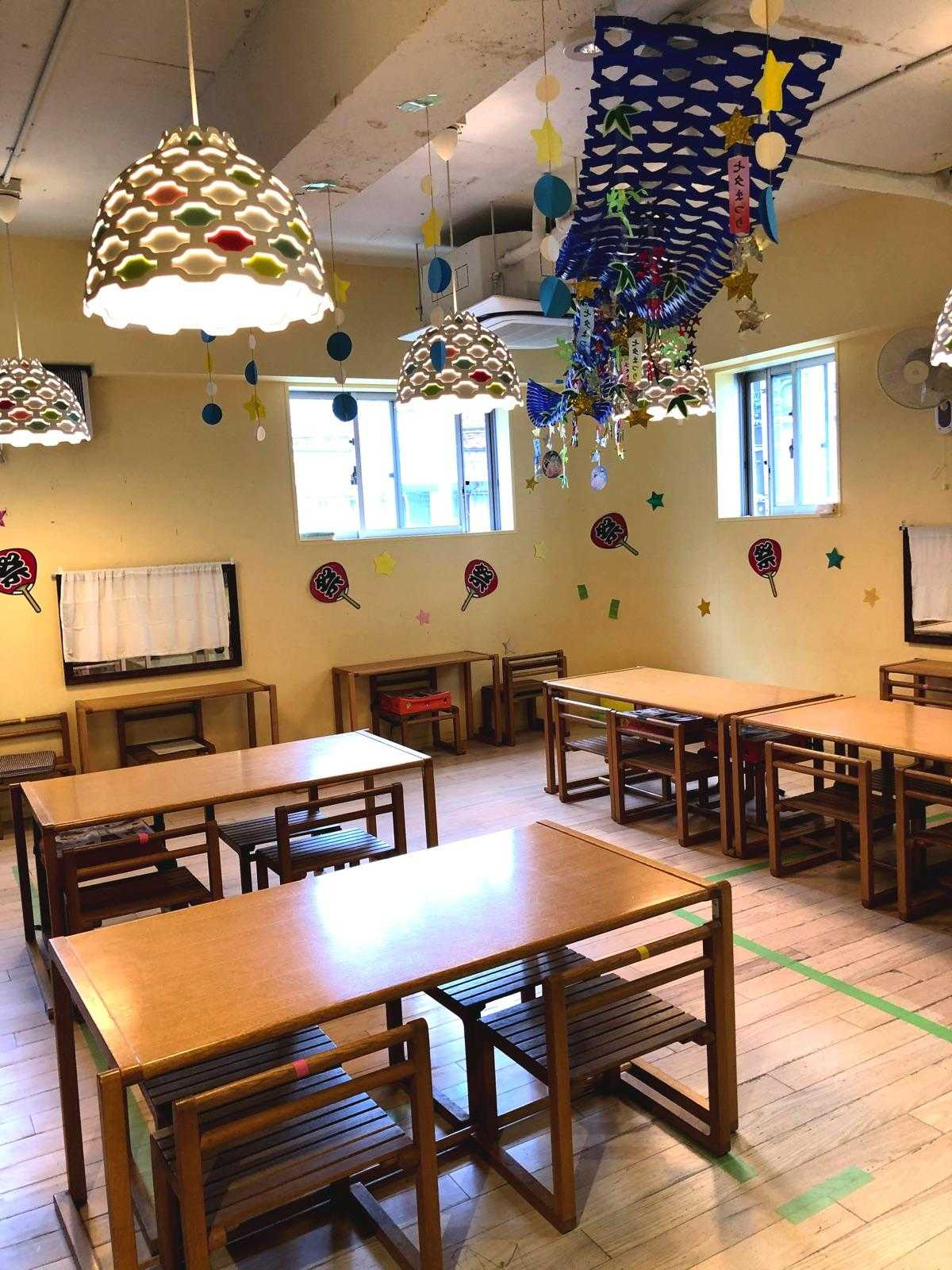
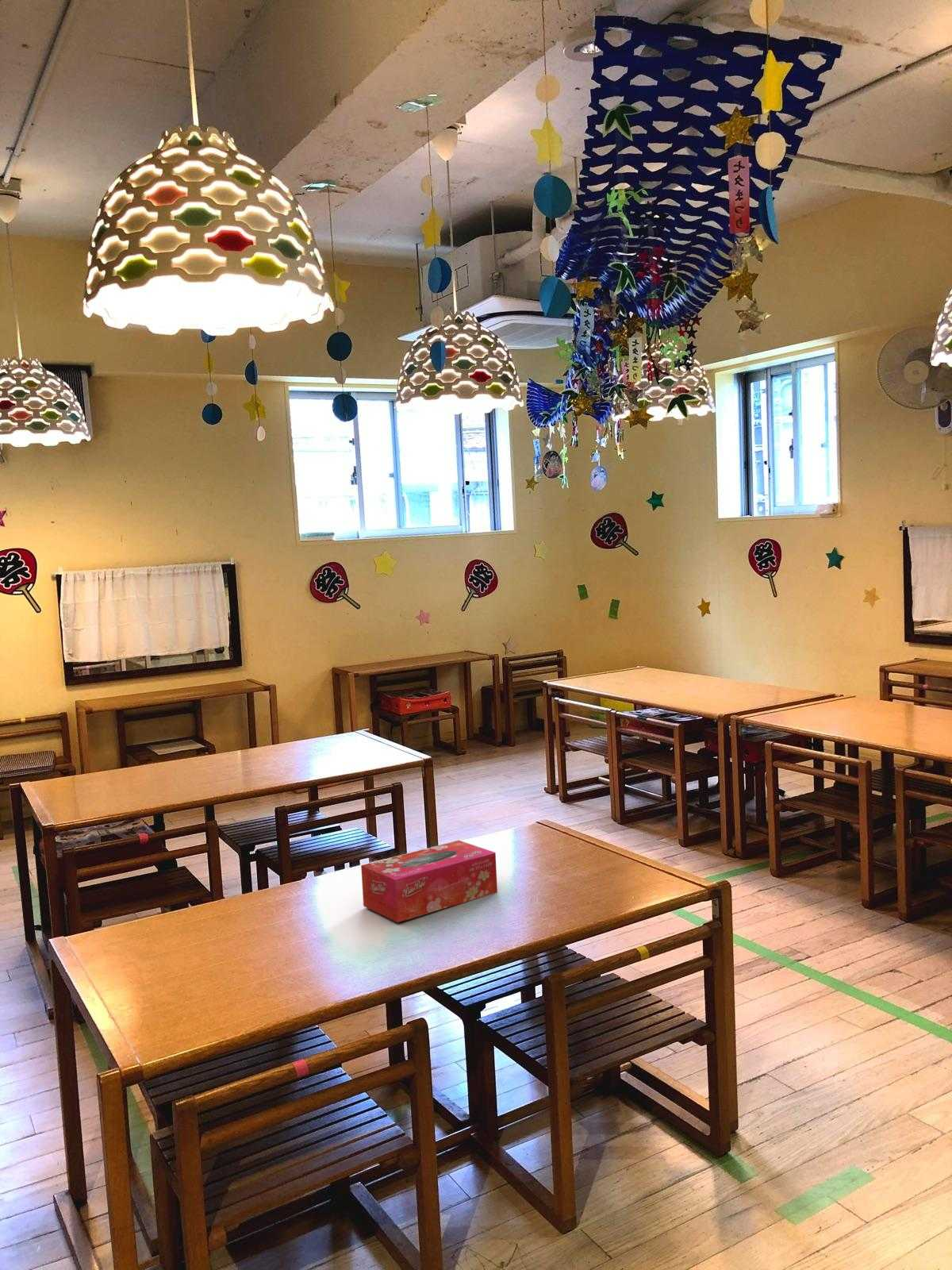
+ tissue box (430, 879)
